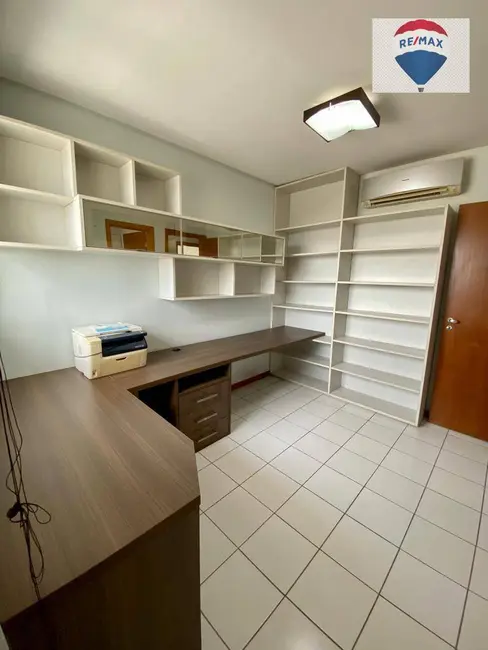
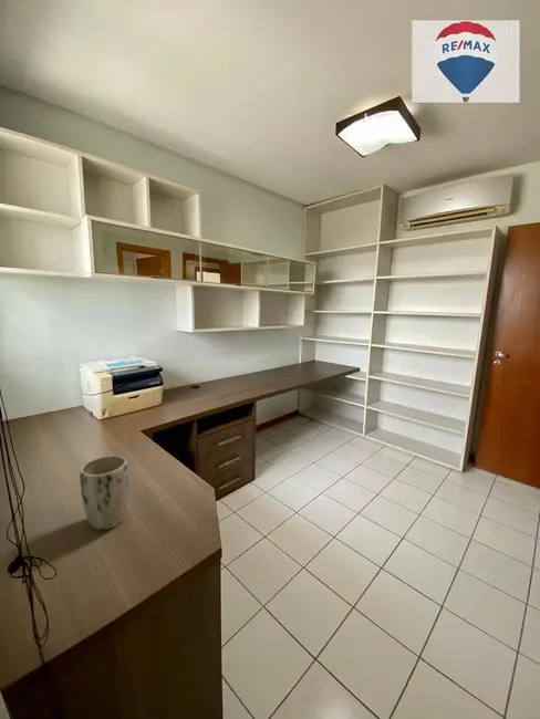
+ plant pot (105, 492)
